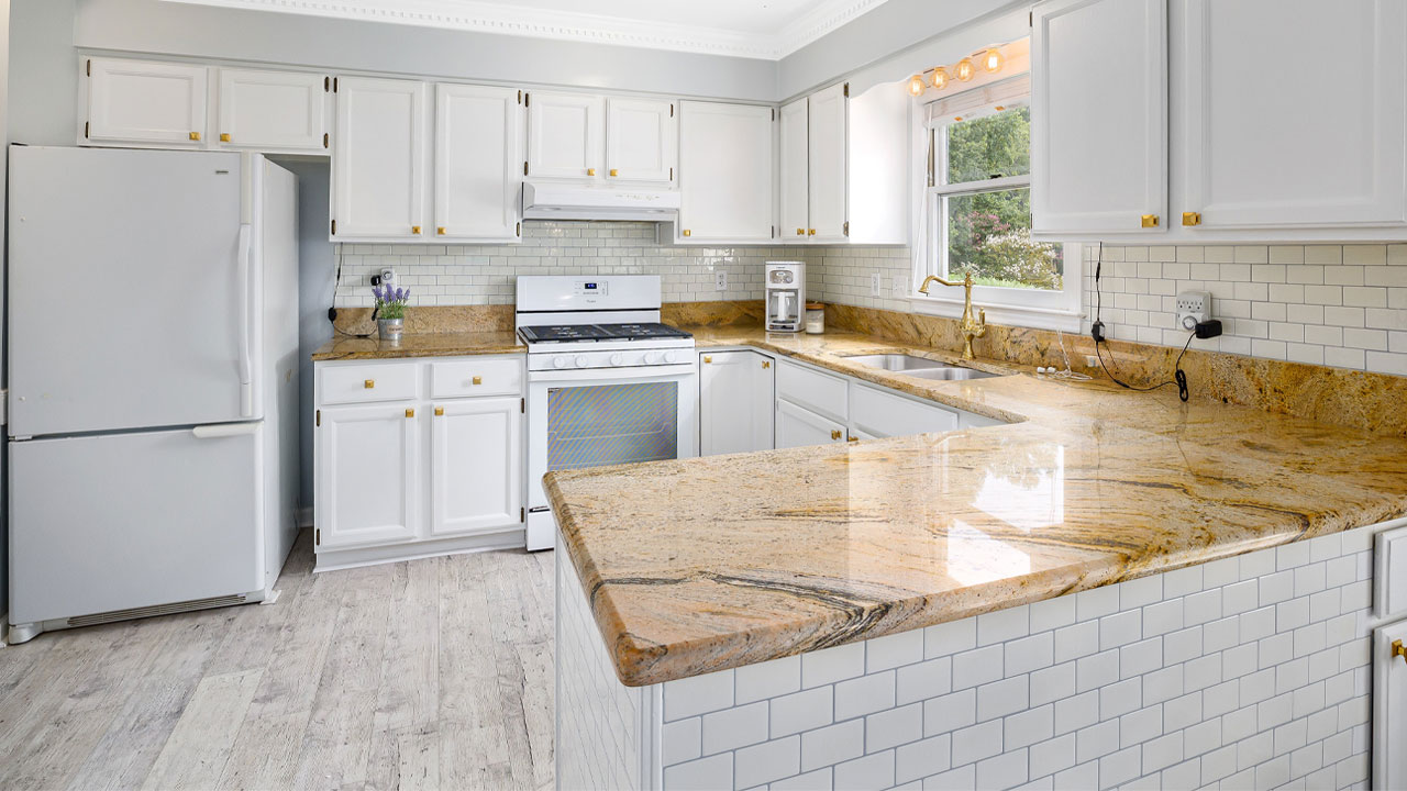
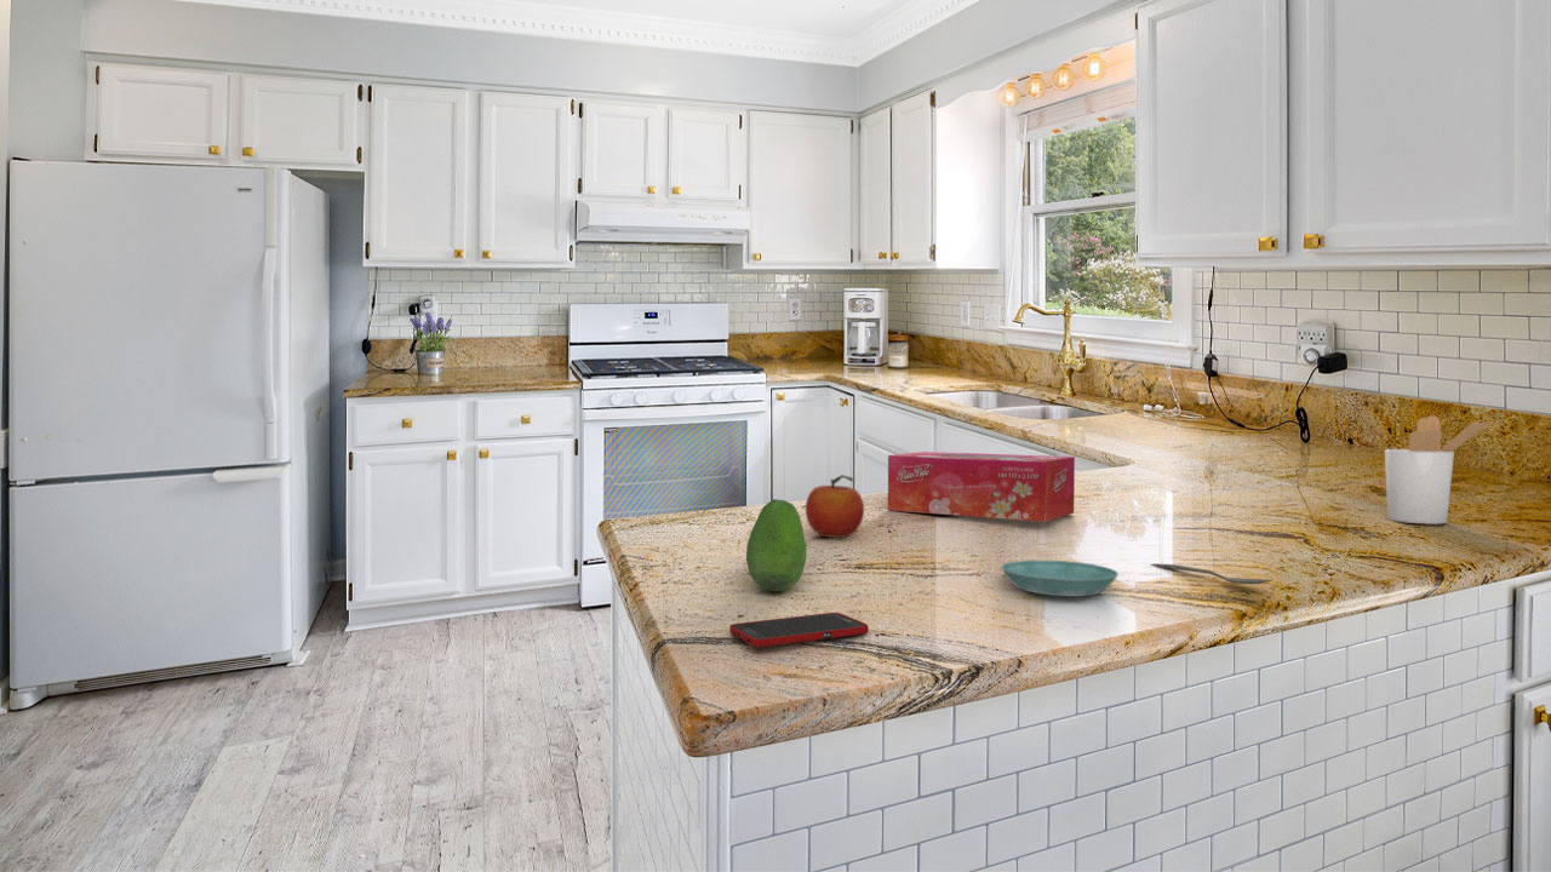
+ spoon (1200, 572)
+ cell phone (799, 629)
+ tissue box (979, 483)
+ utensil holder (1436, 469)
+ fruit (776, 544)
+ fruit (834, 505)
+ saucer (1058, 578)
